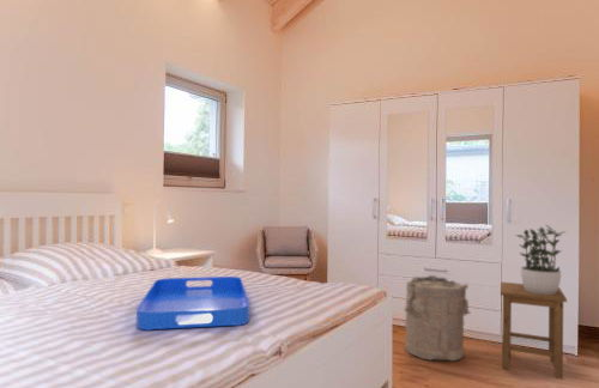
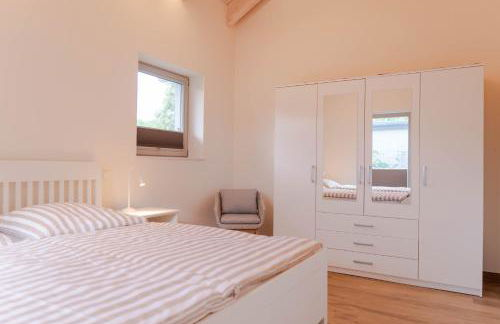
- potted plant (538, 256)
- stool (530, 334)
- serving tray (196, 298)
- laundry hamper (436, 314)
